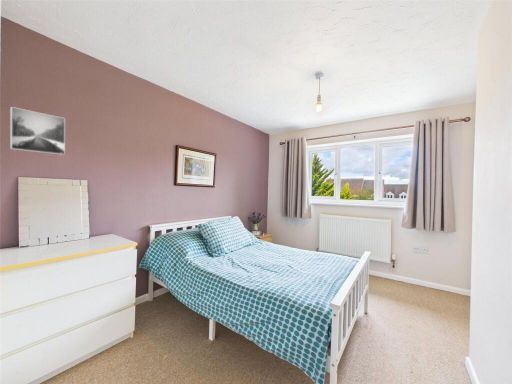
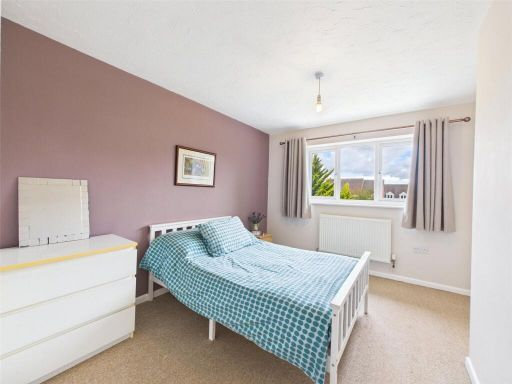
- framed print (39, 132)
